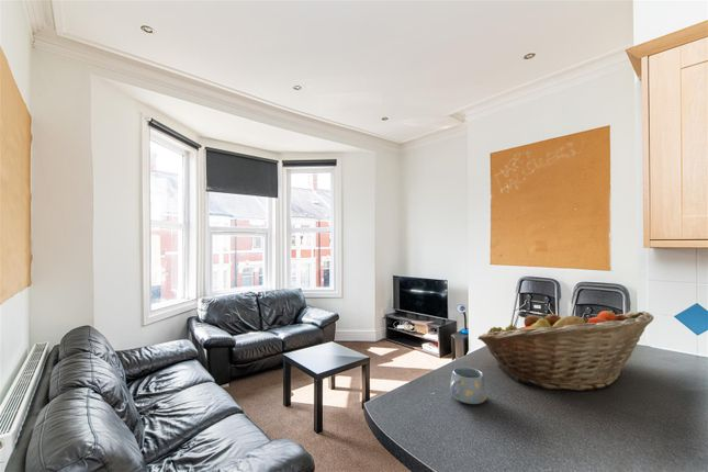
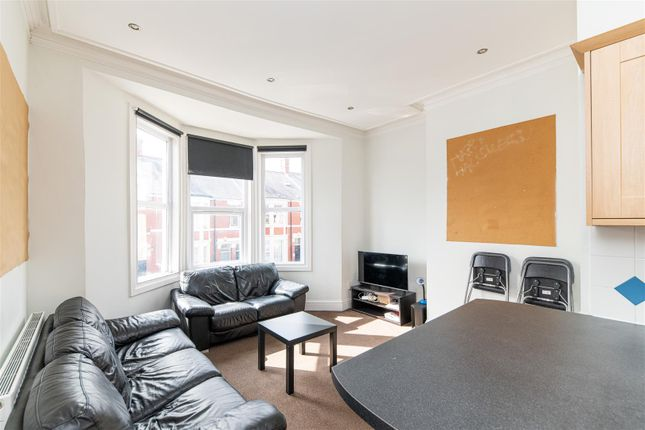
- mug (464, 386)
- fruit basket (561, 338)
